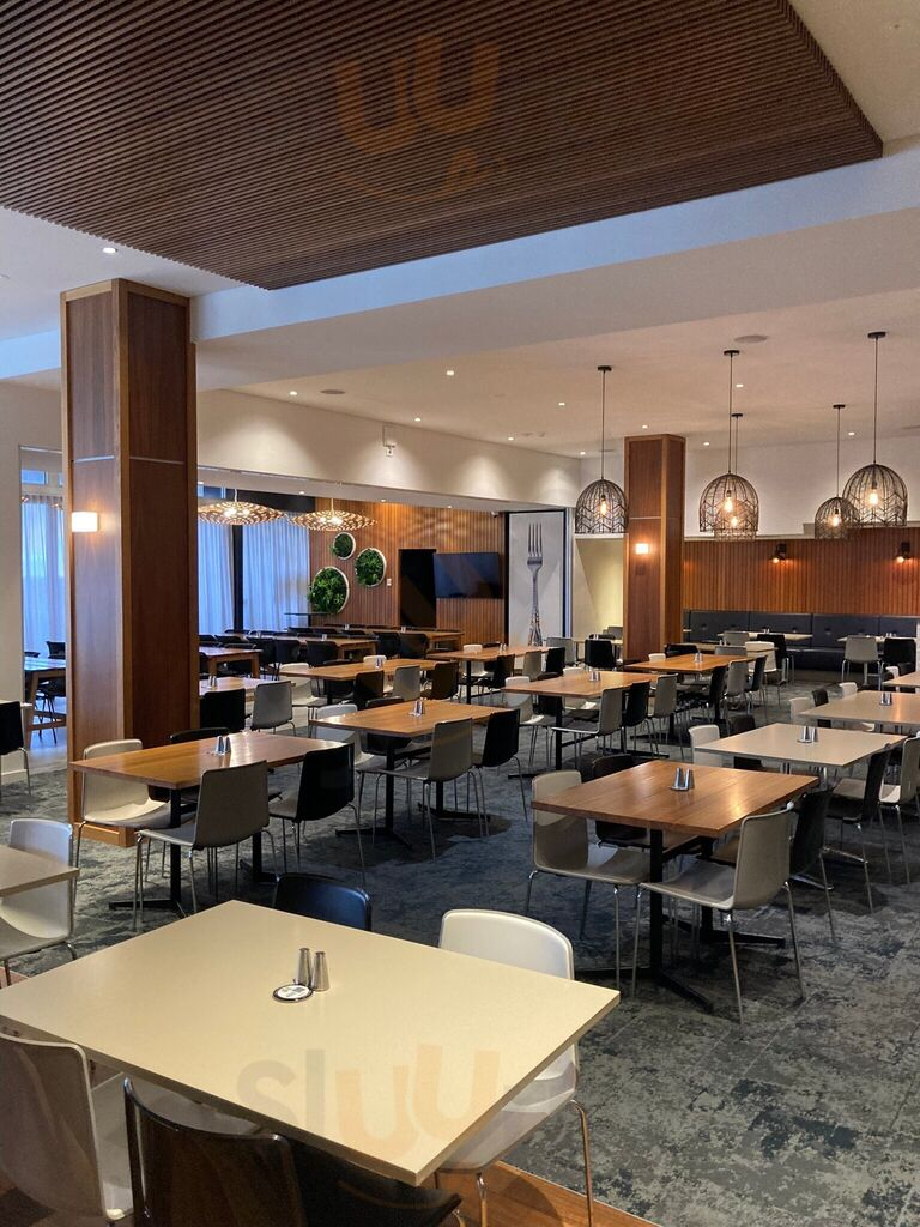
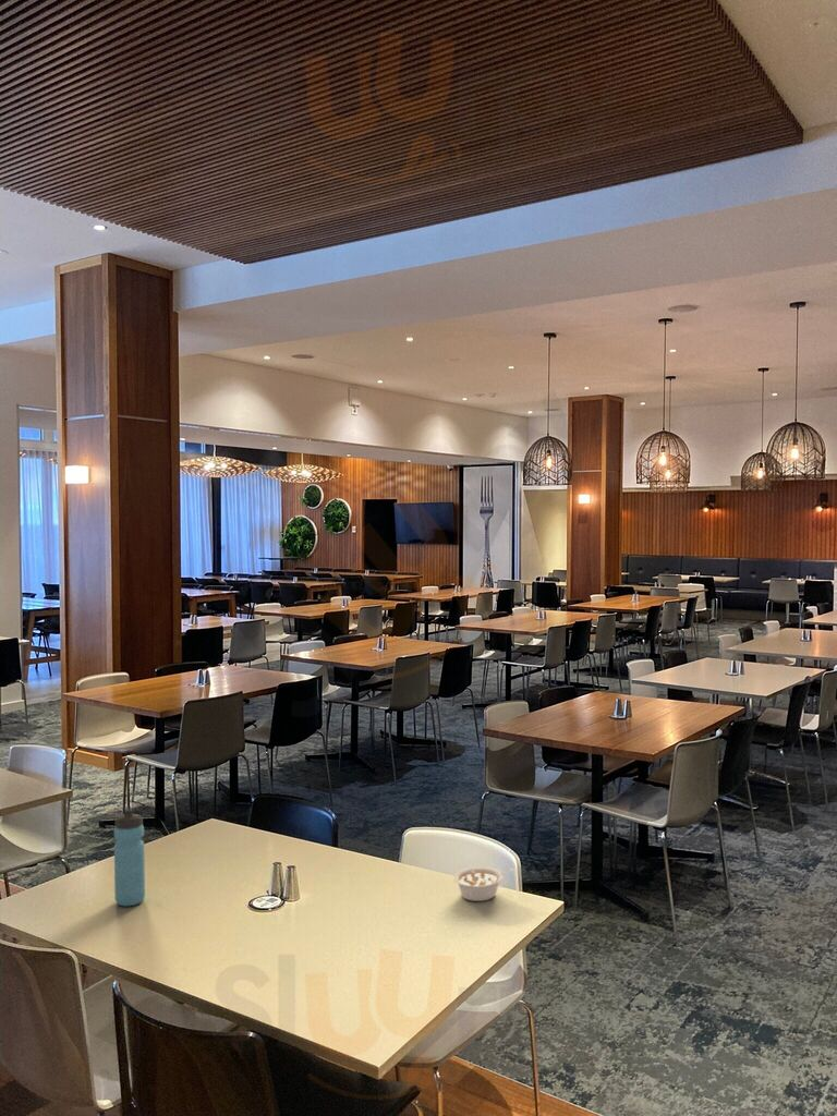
+ legume (480, 883)
+ water bottle (129, 856)
